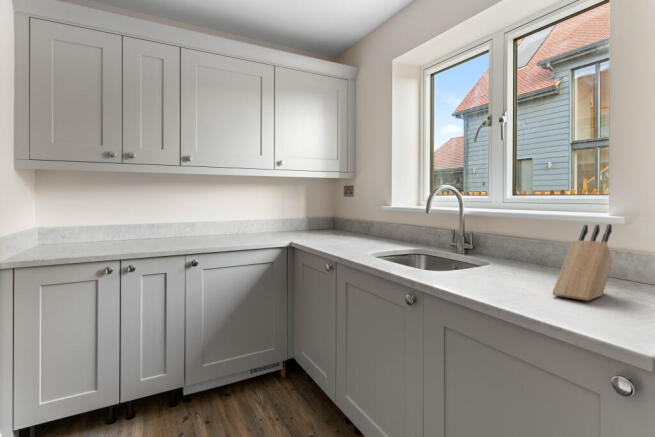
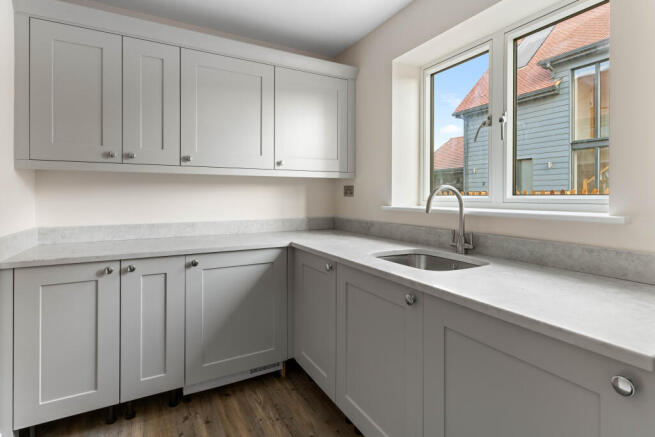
- knife block (585, 258)
